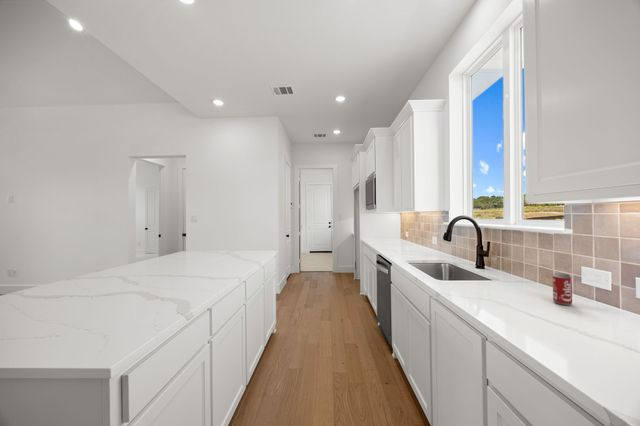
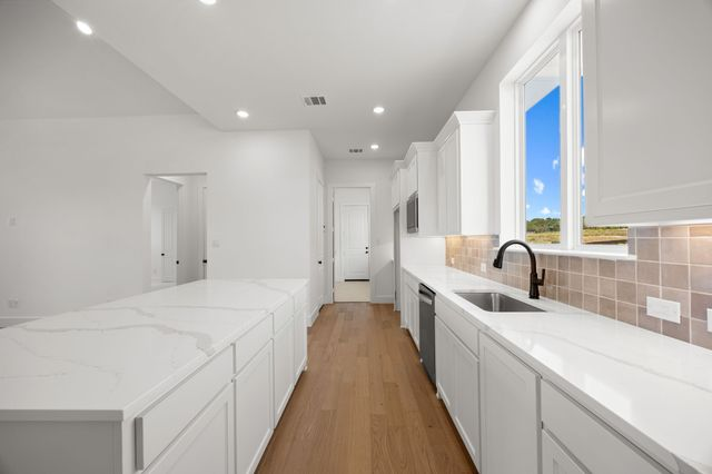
- beverage can (562, 288)
